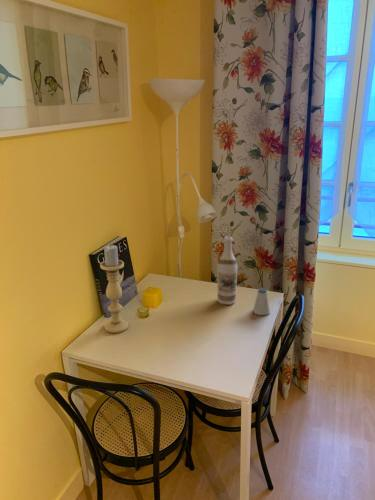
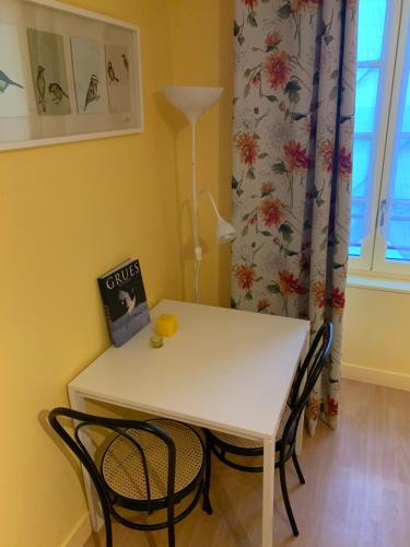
- wine bottle (227, 269)
- candle holder (113, 287)
- saltshaker (262, 300)
